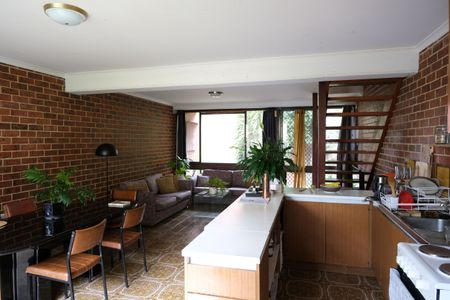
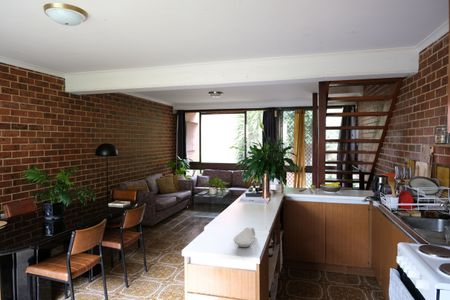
+ spoon rest (246, 236)
